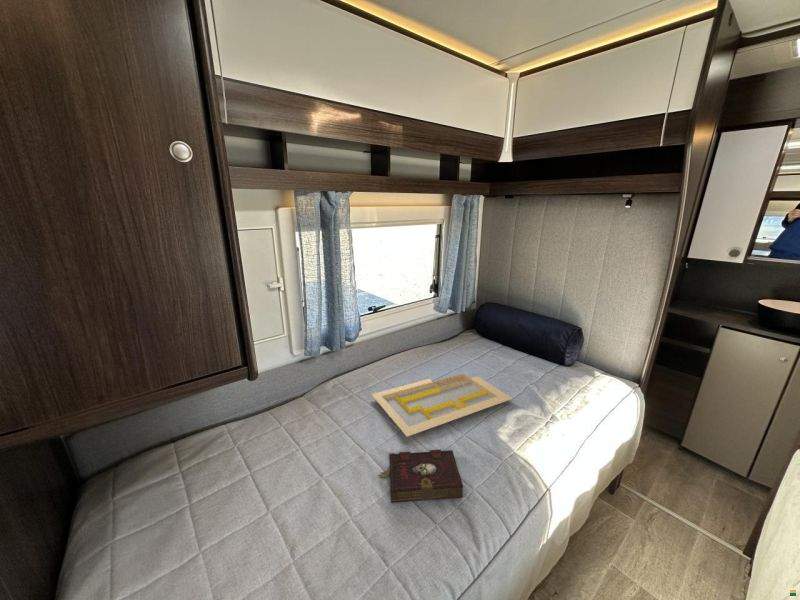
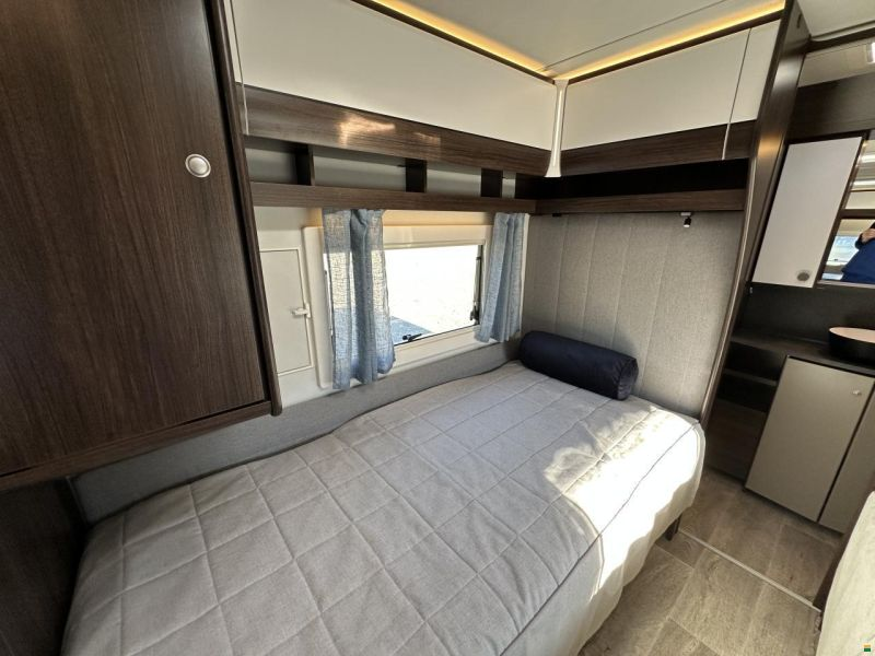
- serving tray (441, 398)
- book (418, 473)
